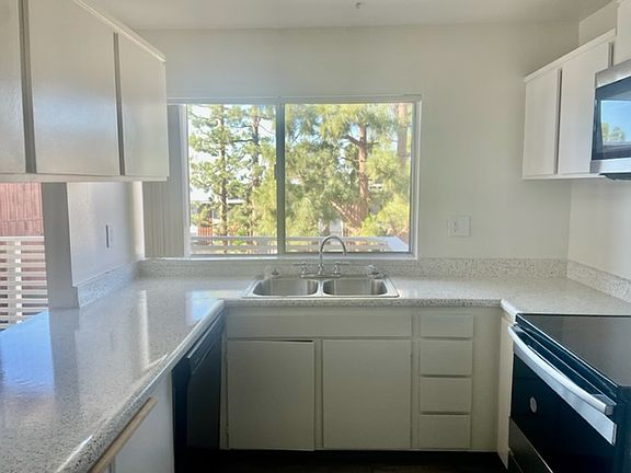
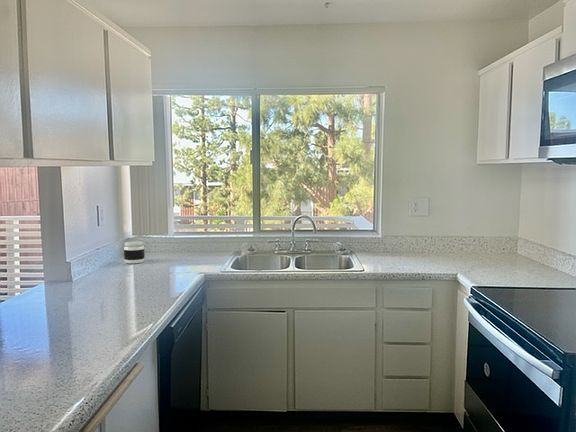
+ jar (134, 252)
